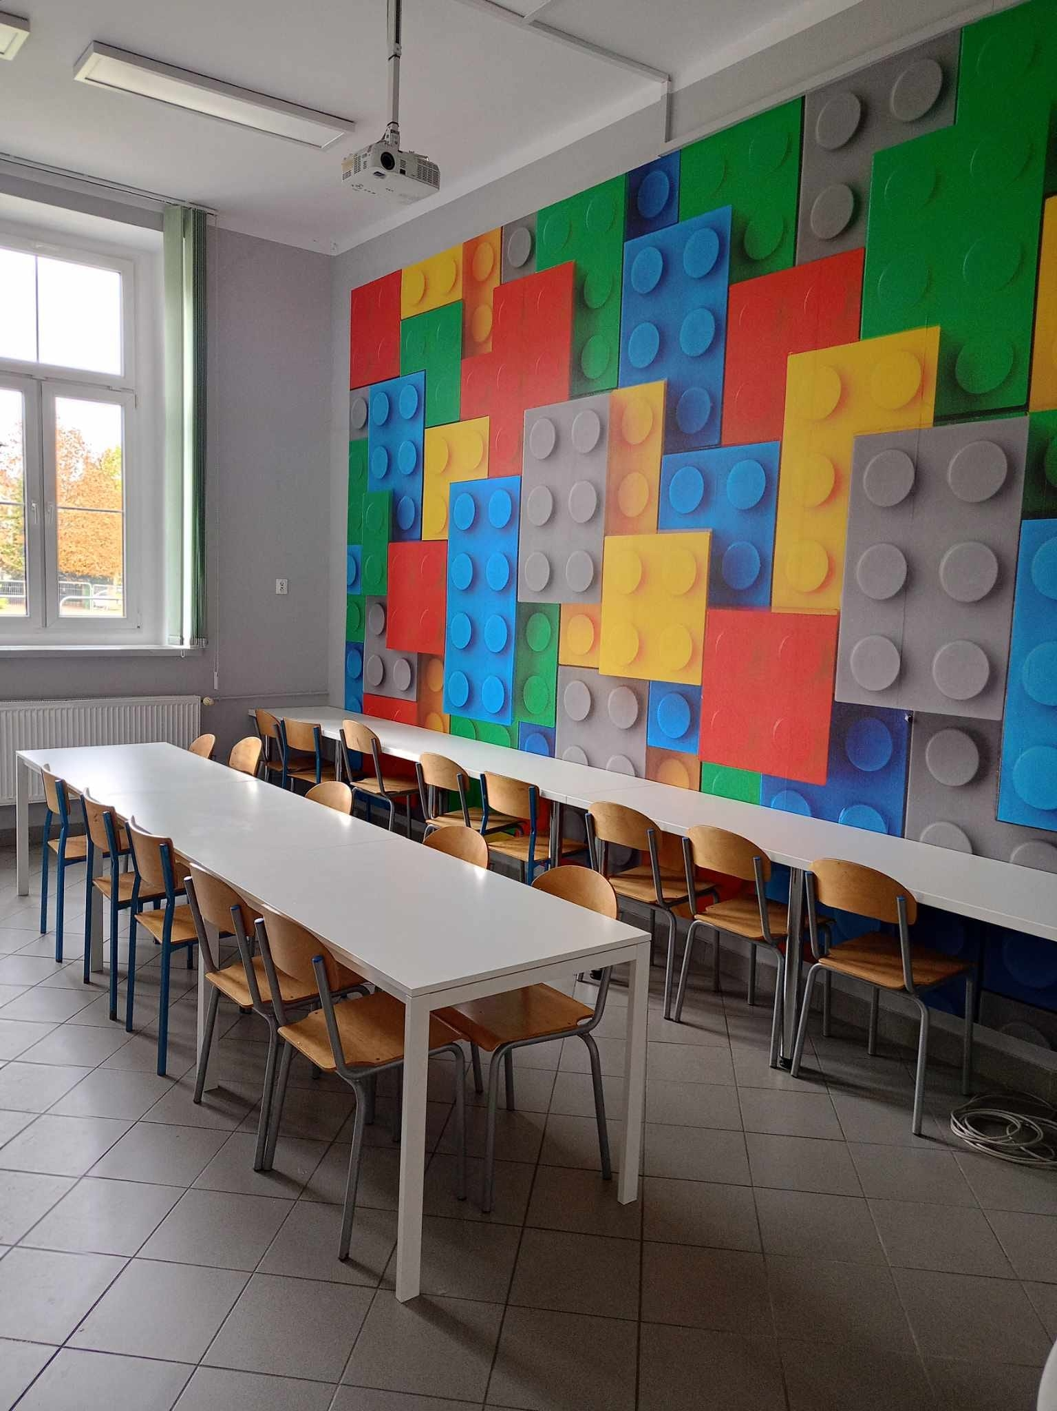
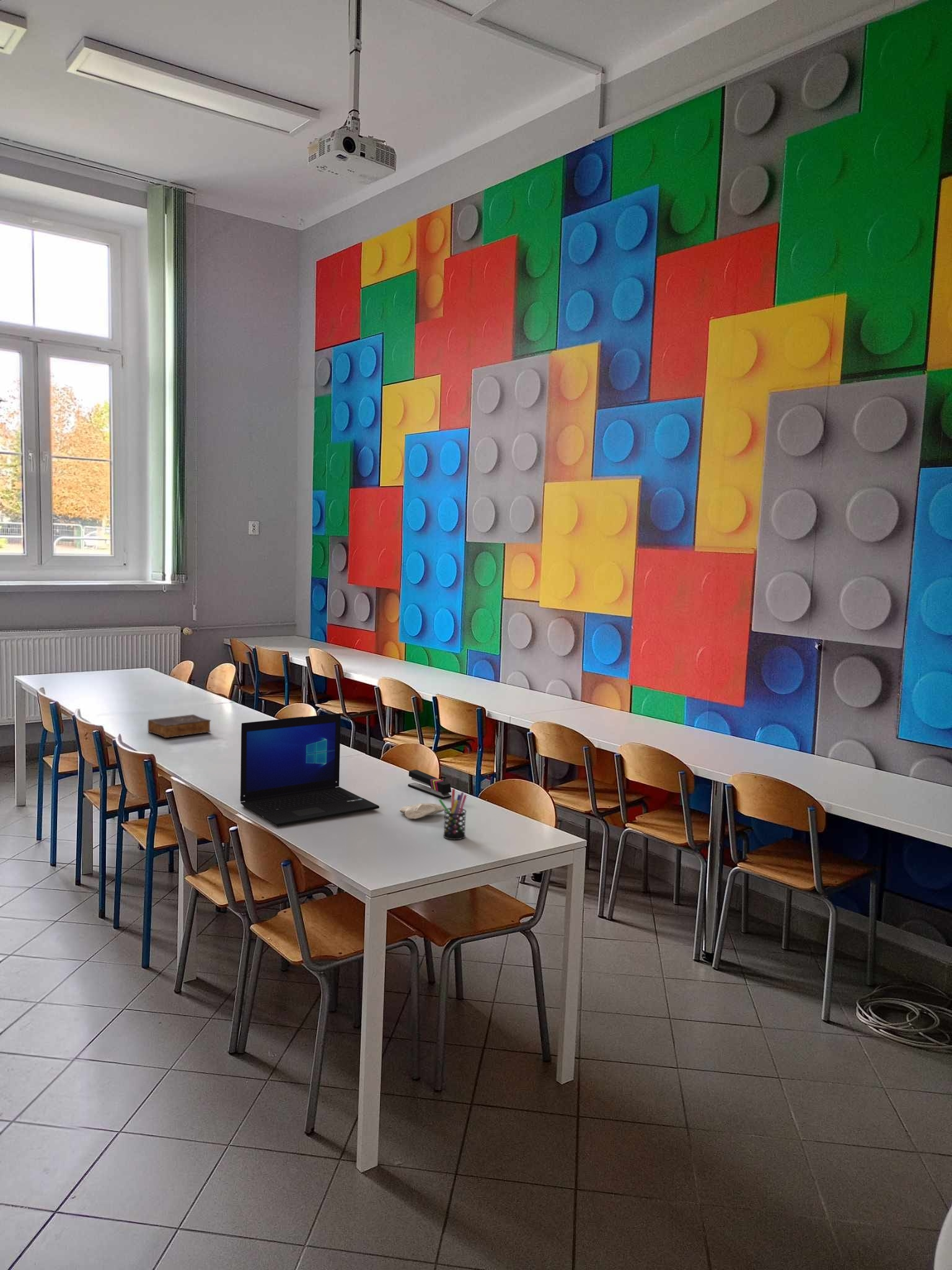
+ laptop (310, 766)
+ pen holder (452, 814)
+ stapler (429, 783)
+ computer mouse (421, 809)
+ book (179, 726)
